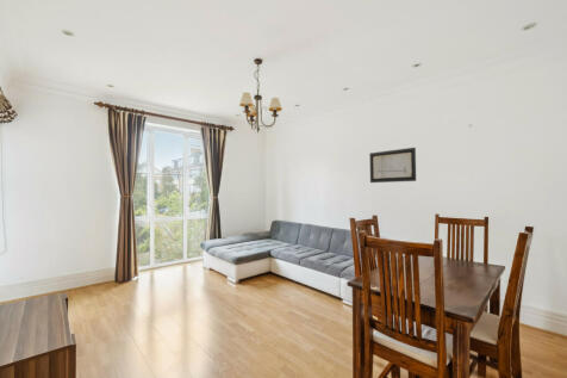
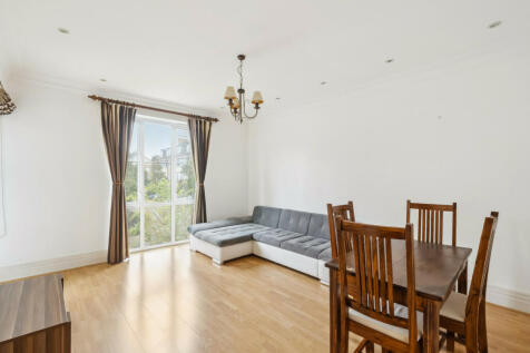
- wall art (391, 166)
